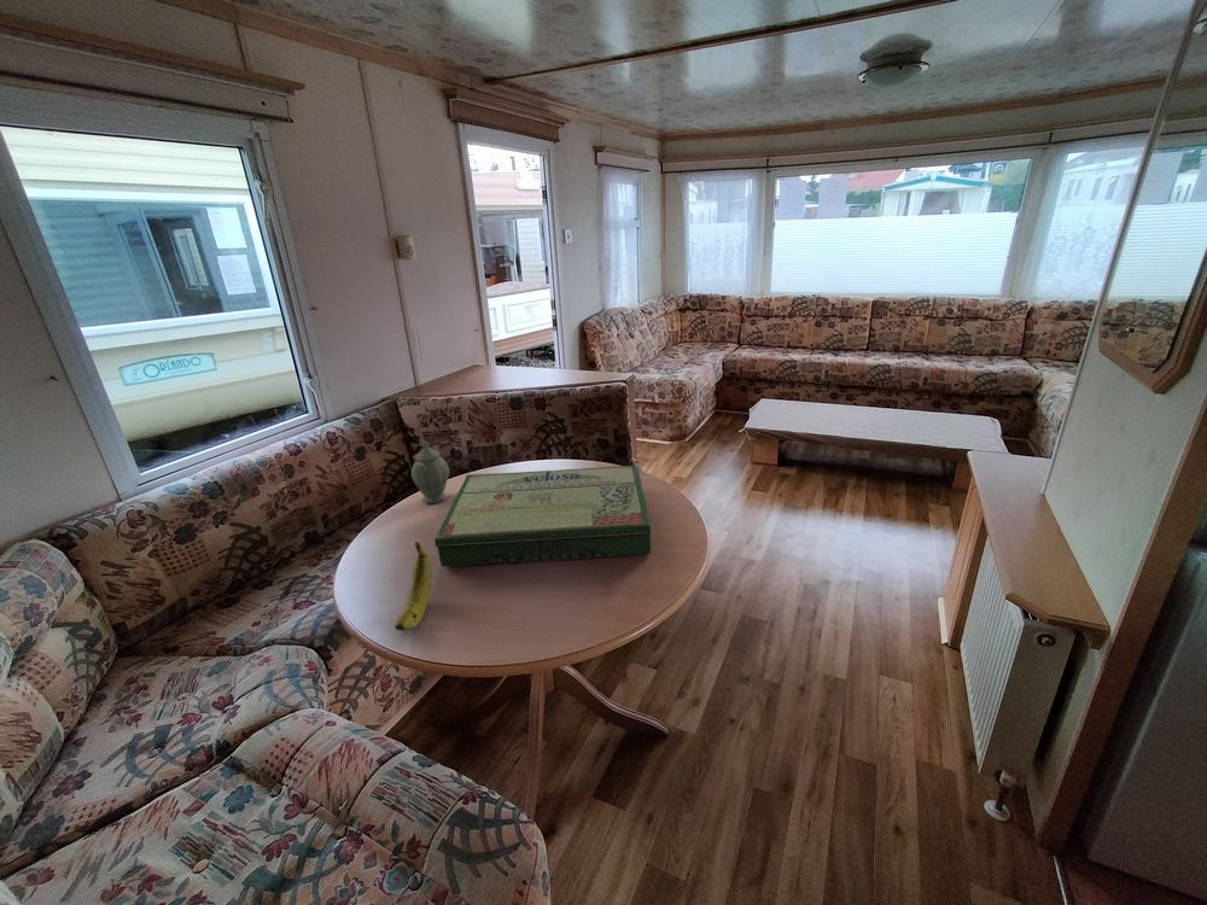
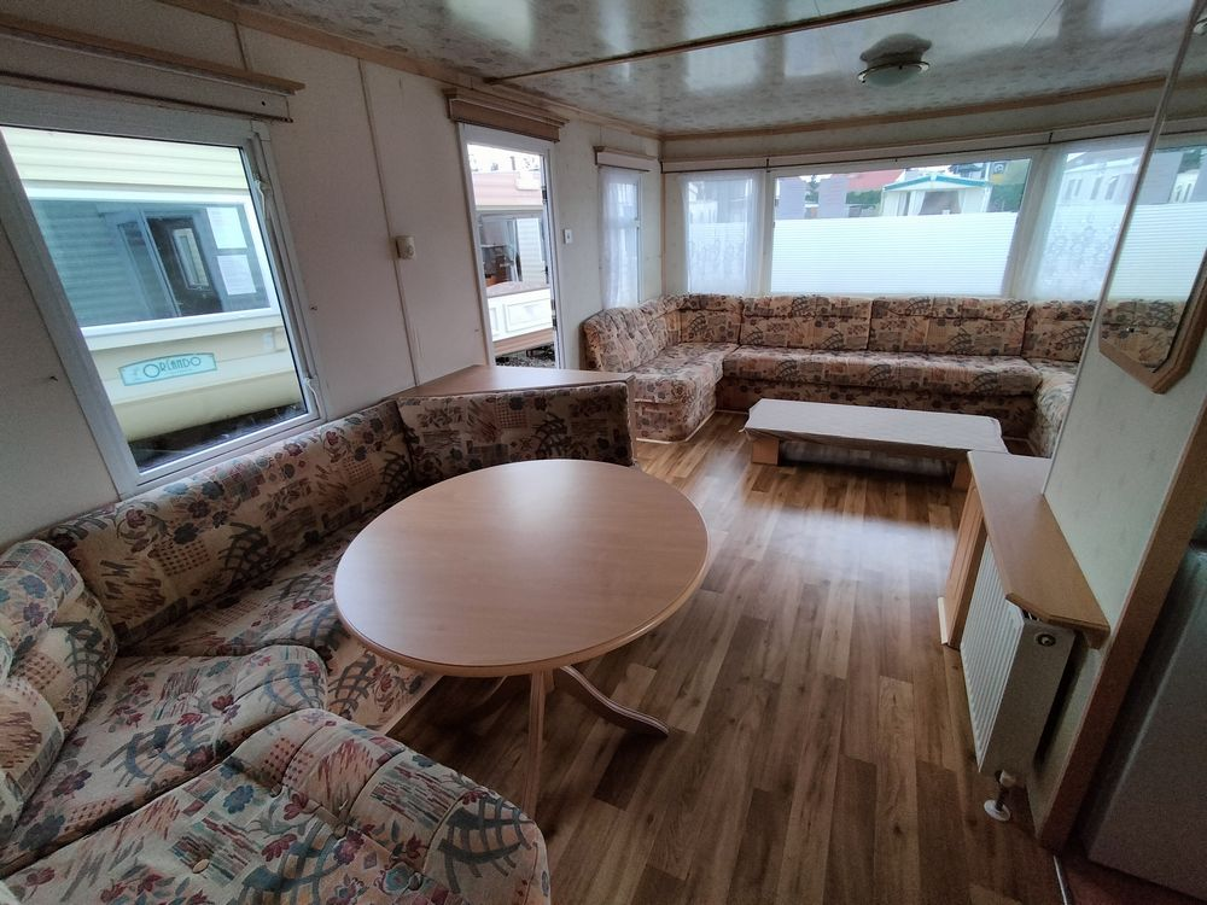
- chinaware (430, 469)
- board game (549, 509)
- fruit (410, 588)
